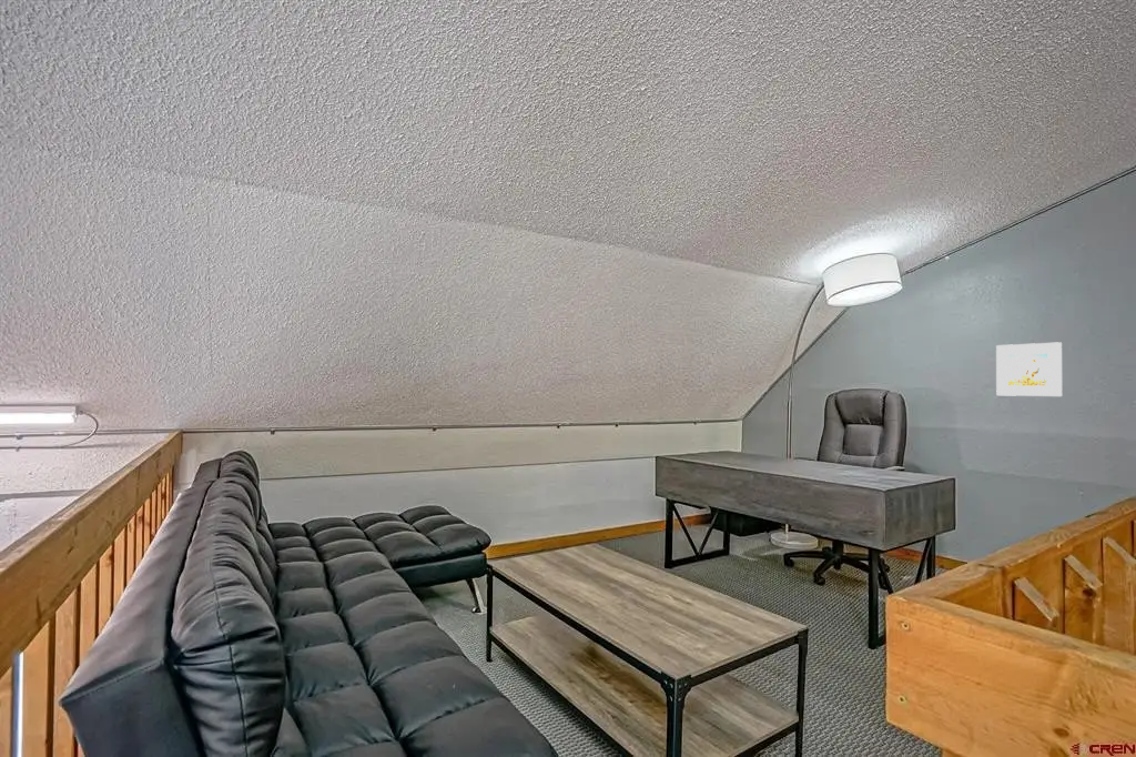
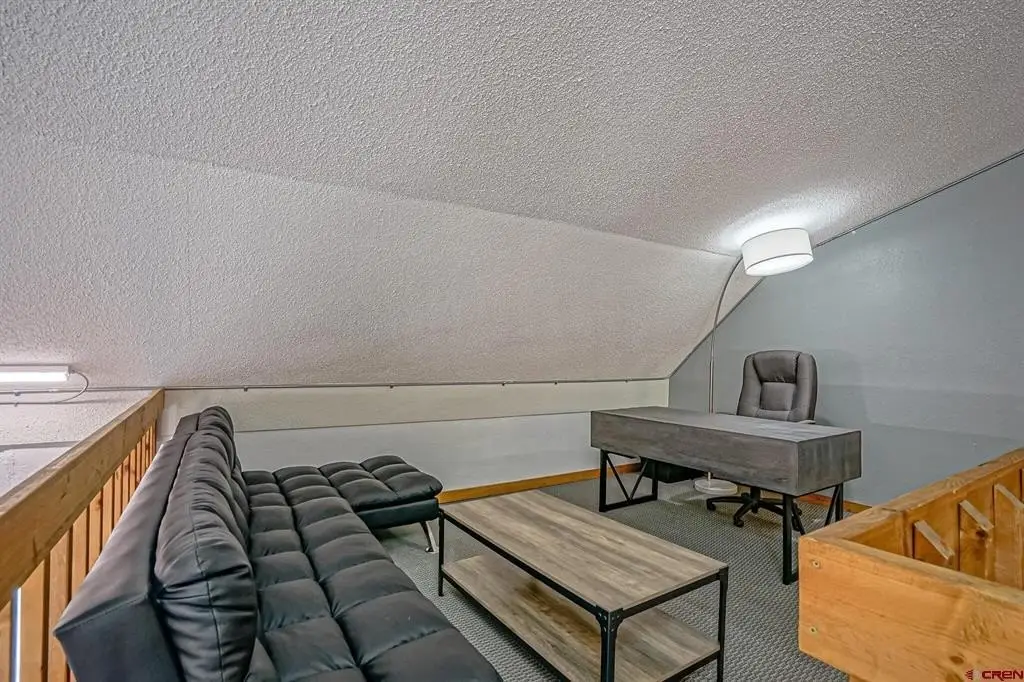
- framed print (1027, 370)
